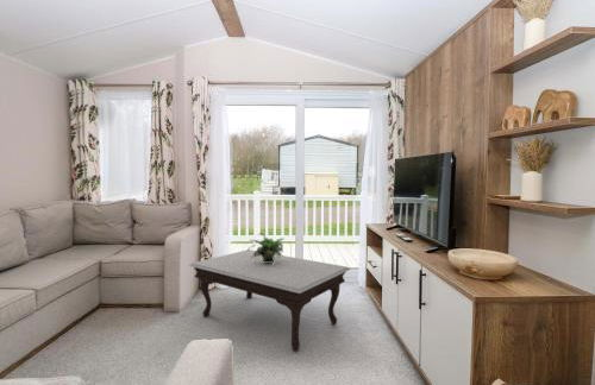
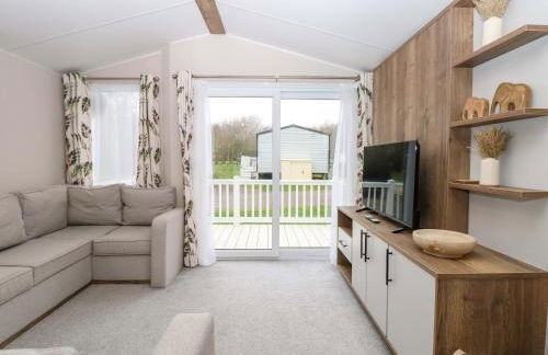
- coffee table (268, 292)
- potted plant (268, 247)
